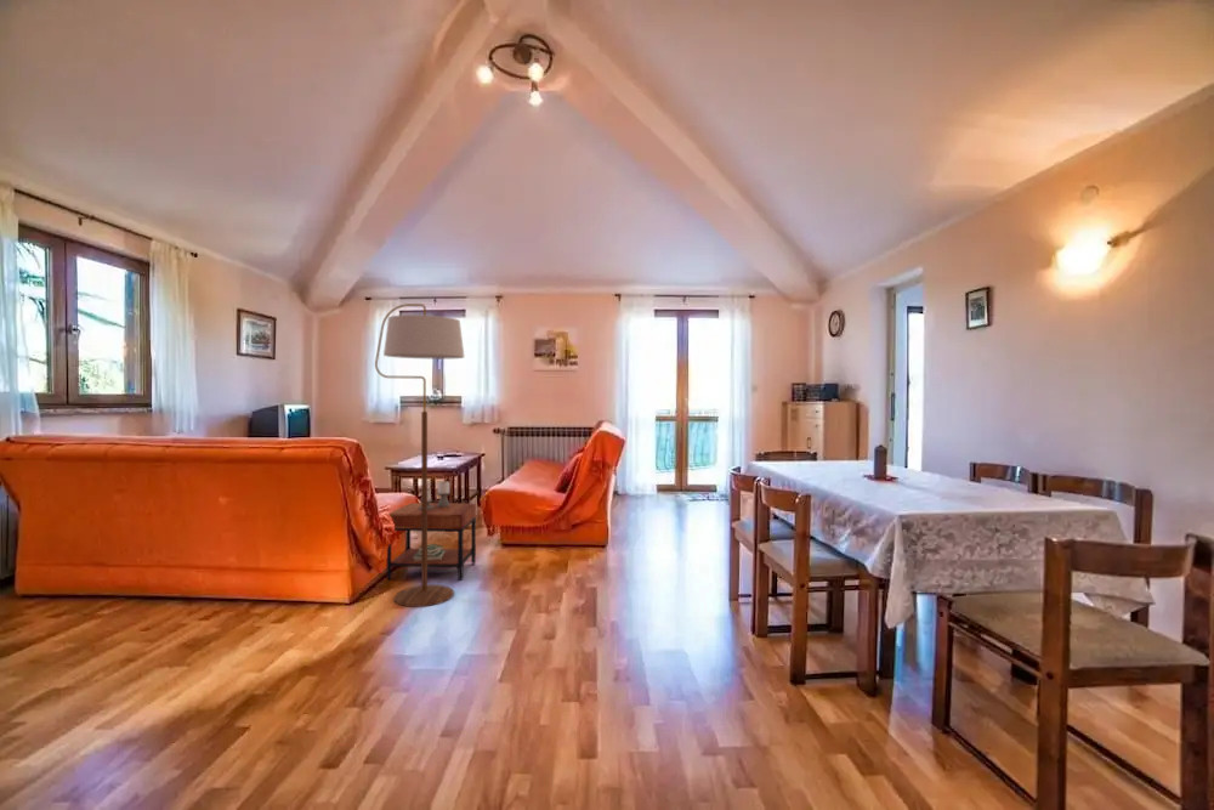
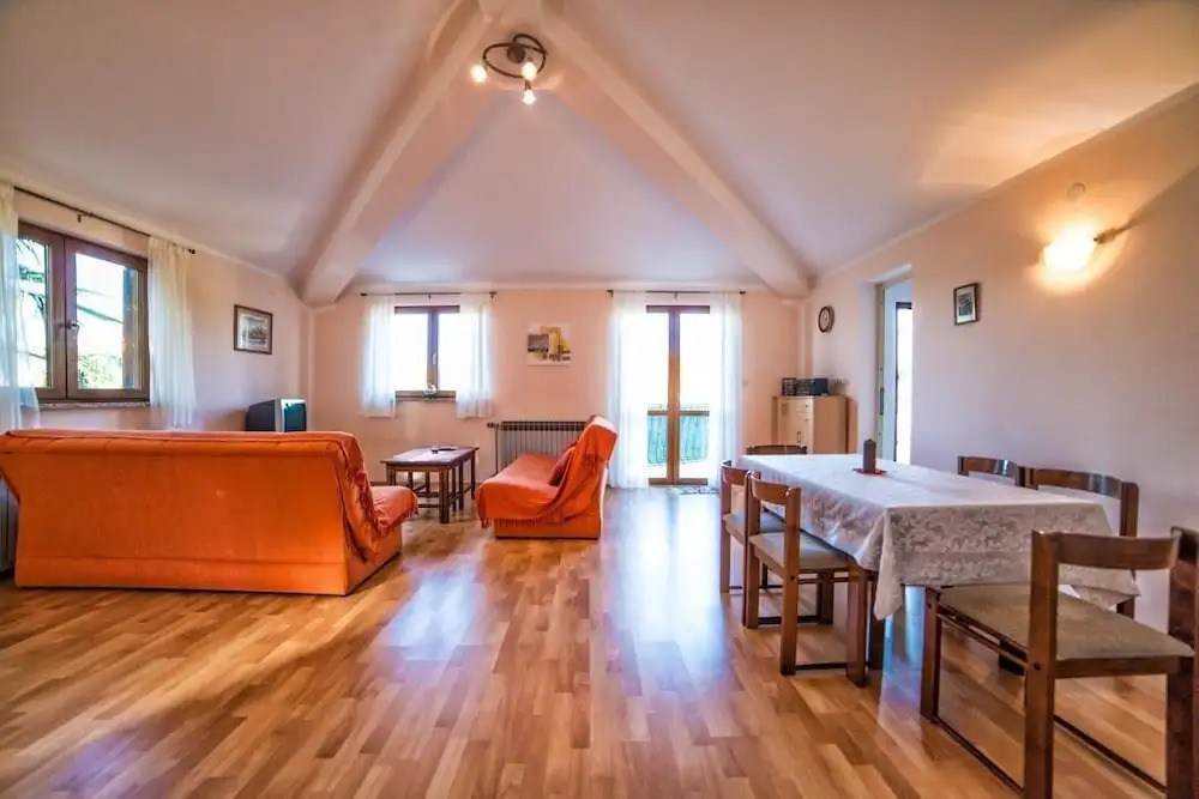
- floor lamp (421, 451)
- side table (432, 527)
